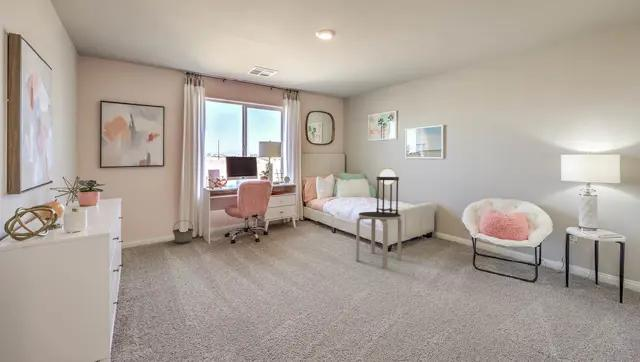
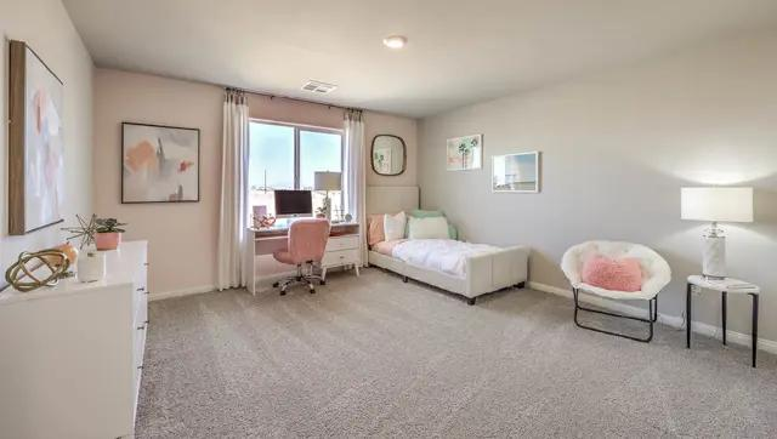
- basket (183, 232)
- side table (374, 237)
- table lamp (390, 190)
